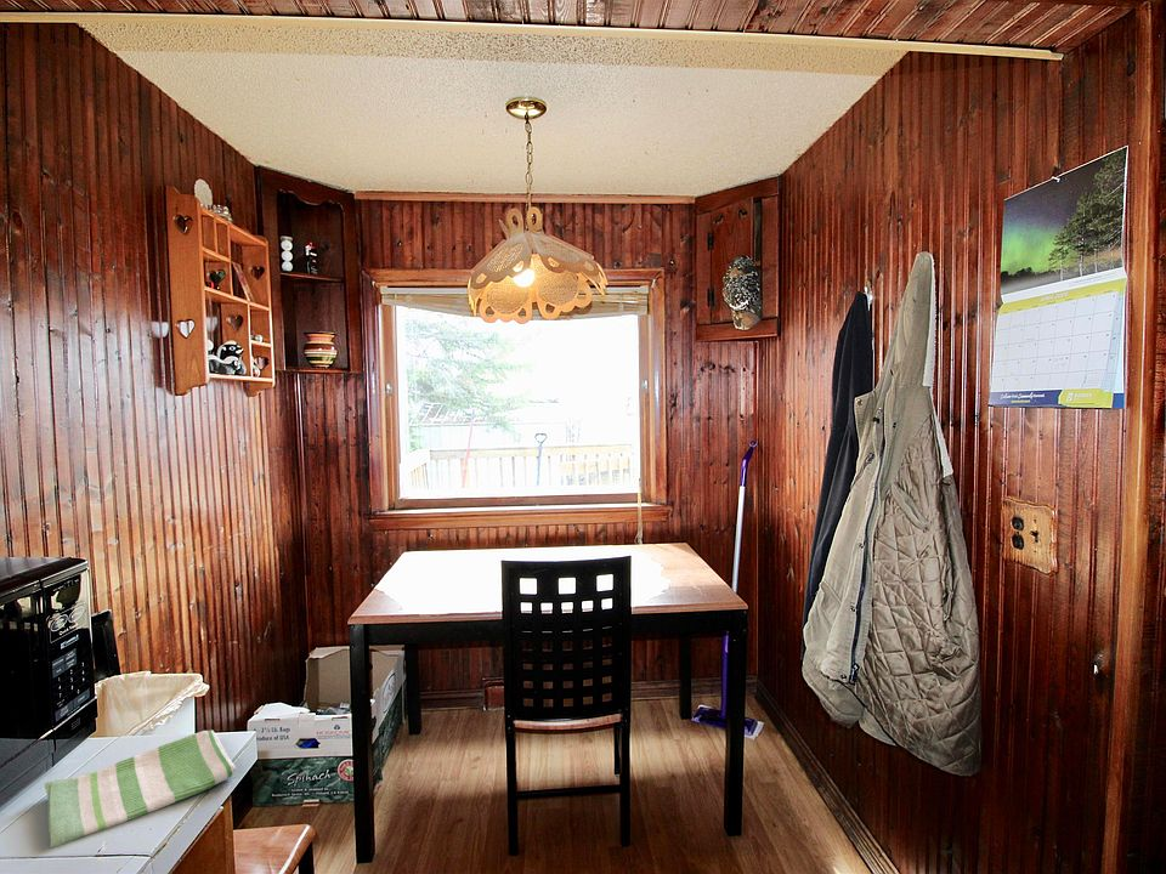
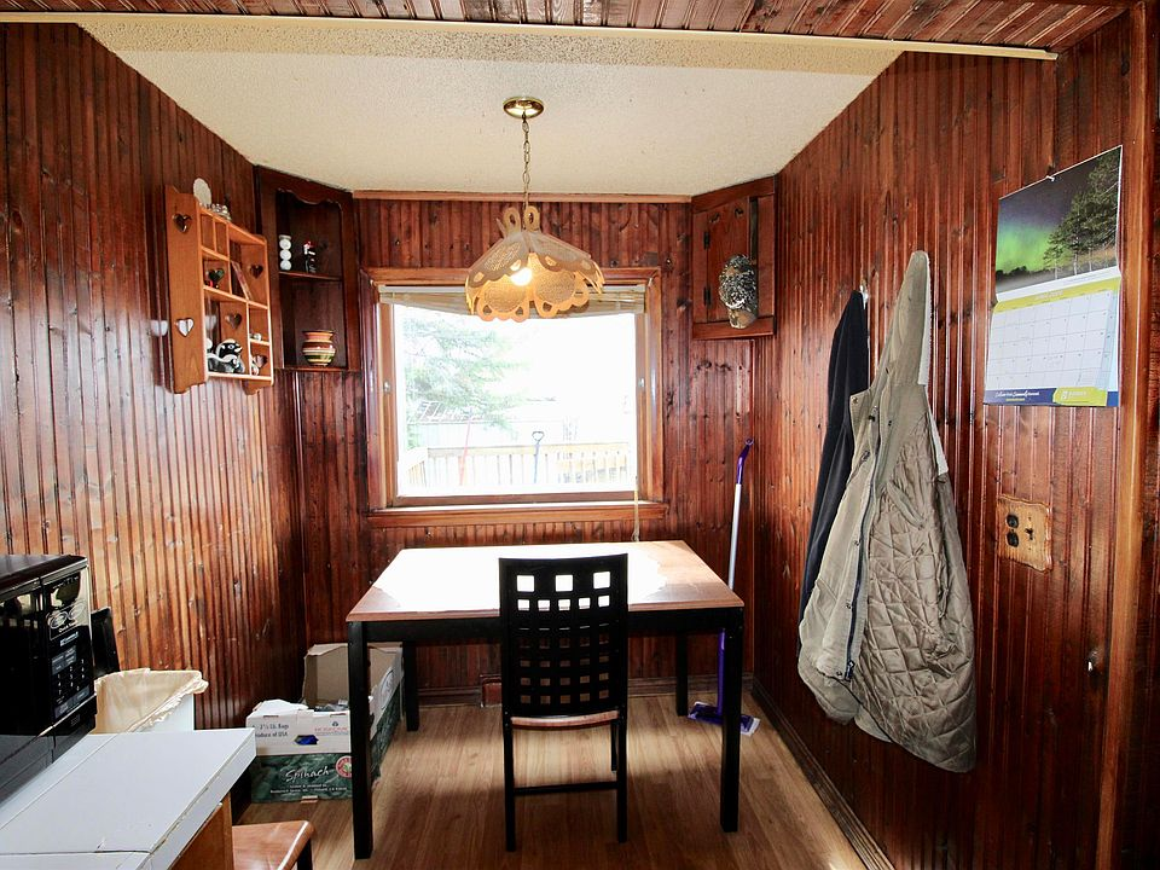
- dish towel (143, 779)
